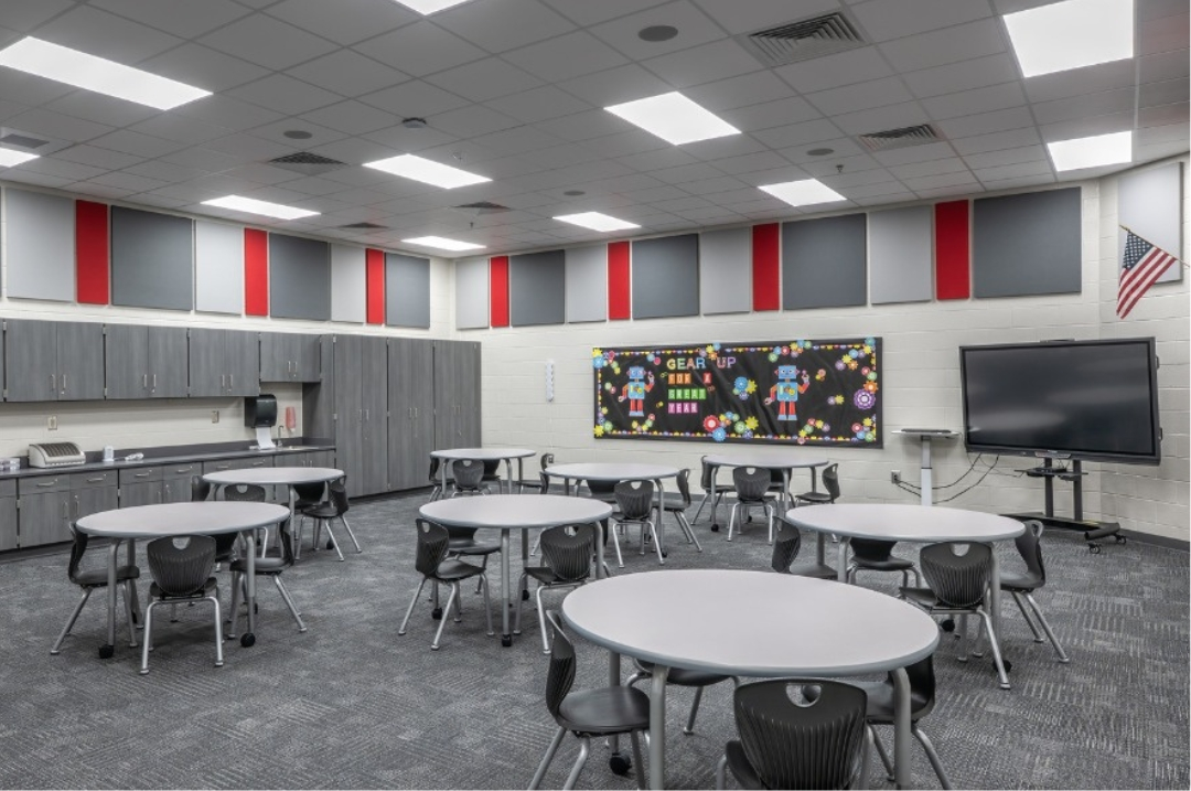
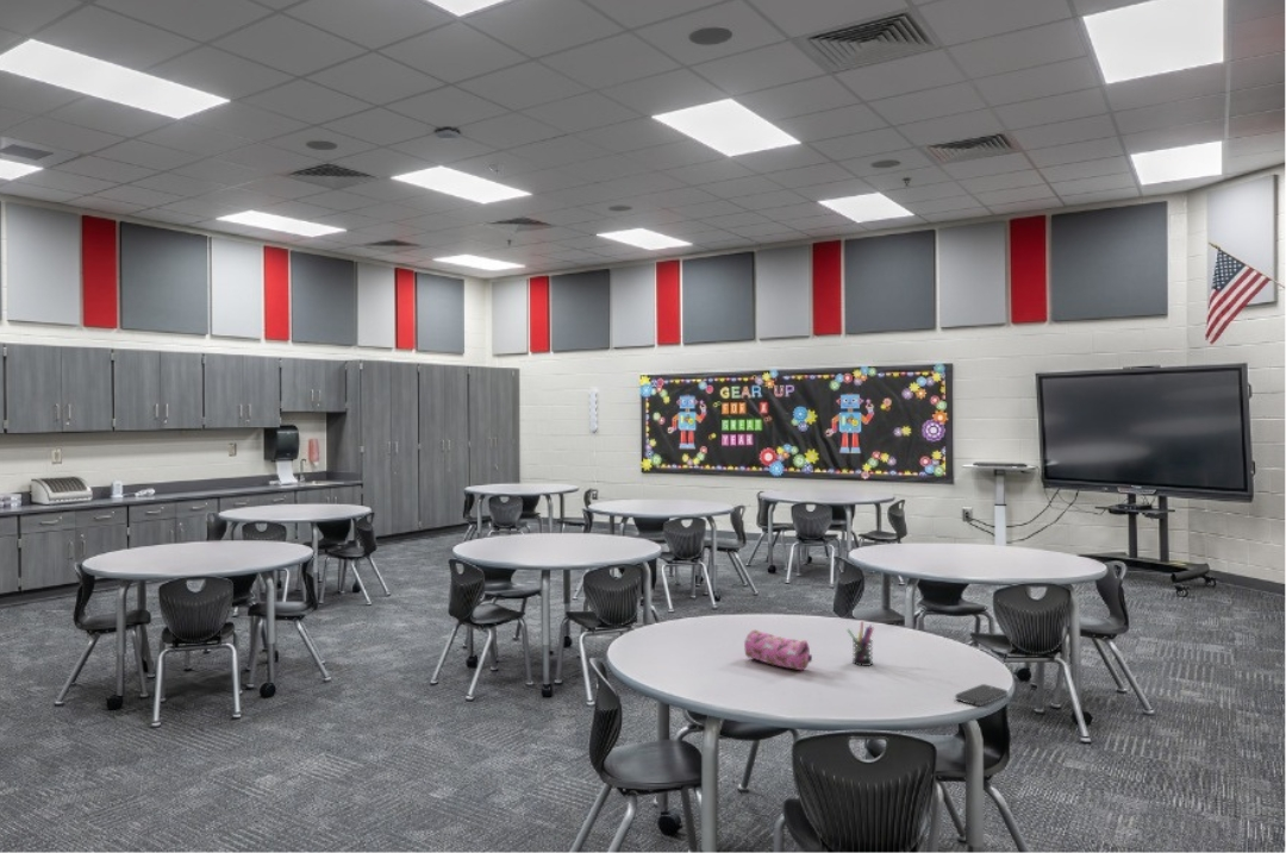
+ pencil case (776, 648)
+ smartphone (981, 695)
+ pen holder (860, 642)
